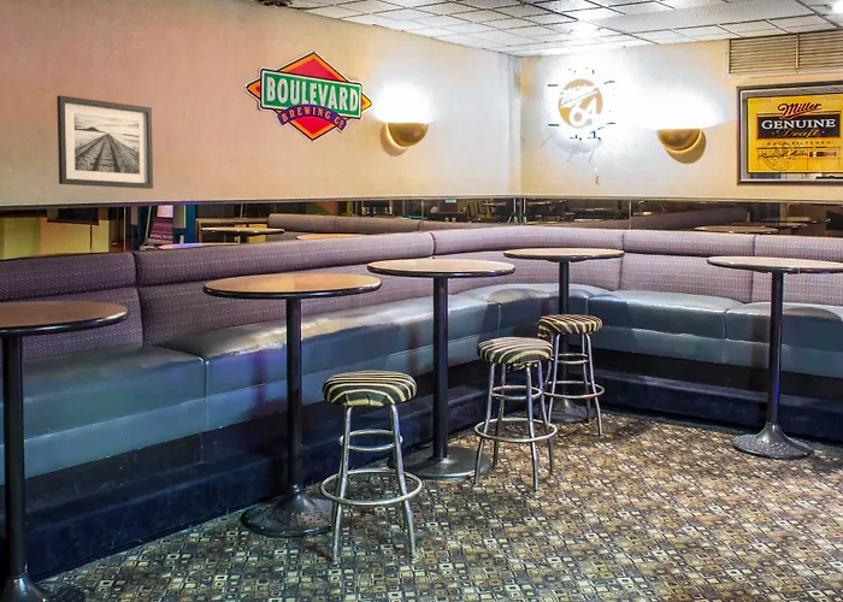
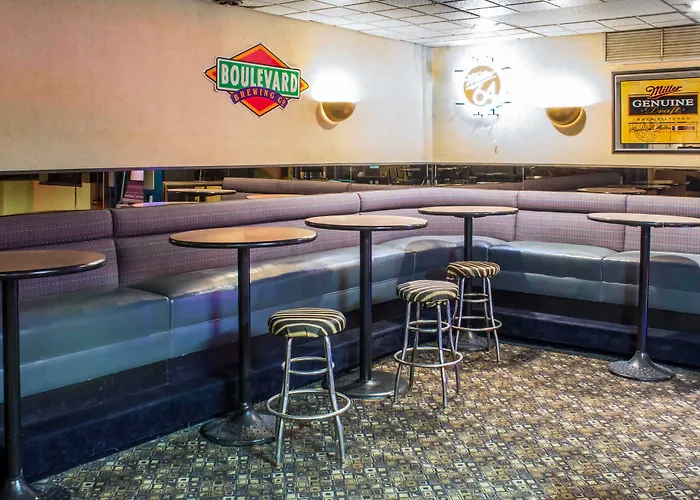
- wall art (107, 143)
